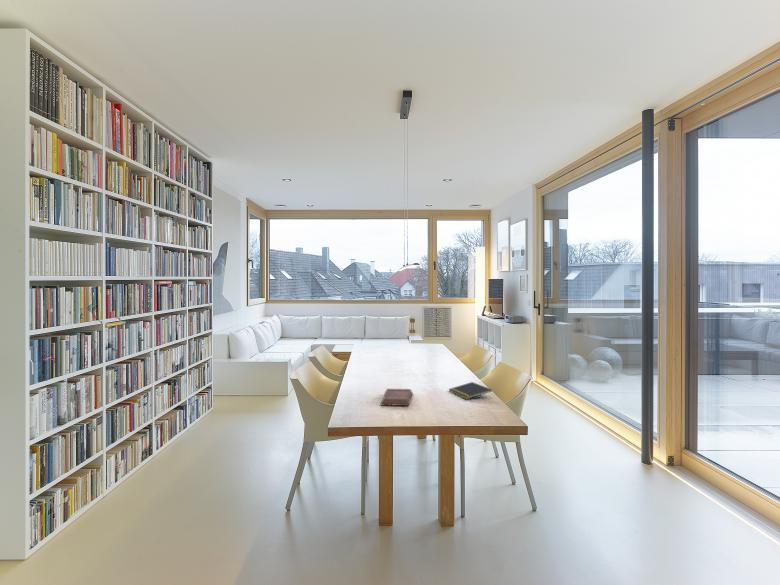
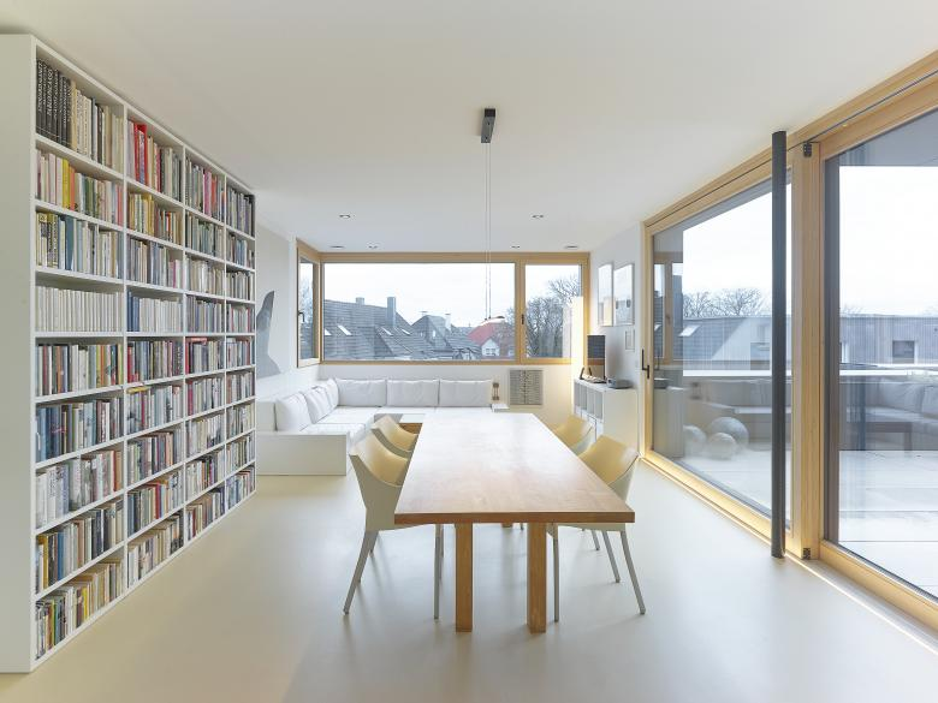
- notepad (469, 390)
- hardback book (397, 394)
